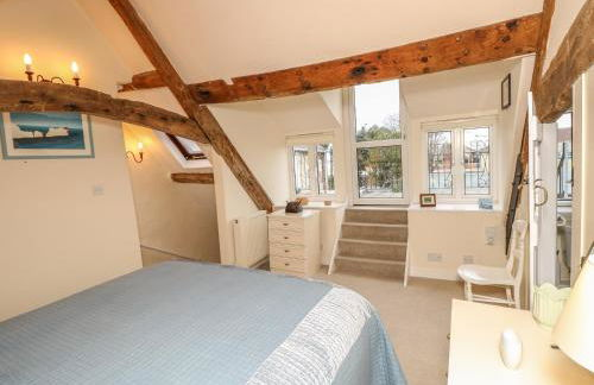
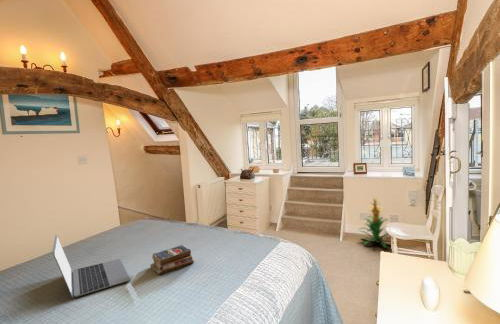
+ indoor plant (375, 219)
+ laptop (92, 265)
+ book (172, 257)
